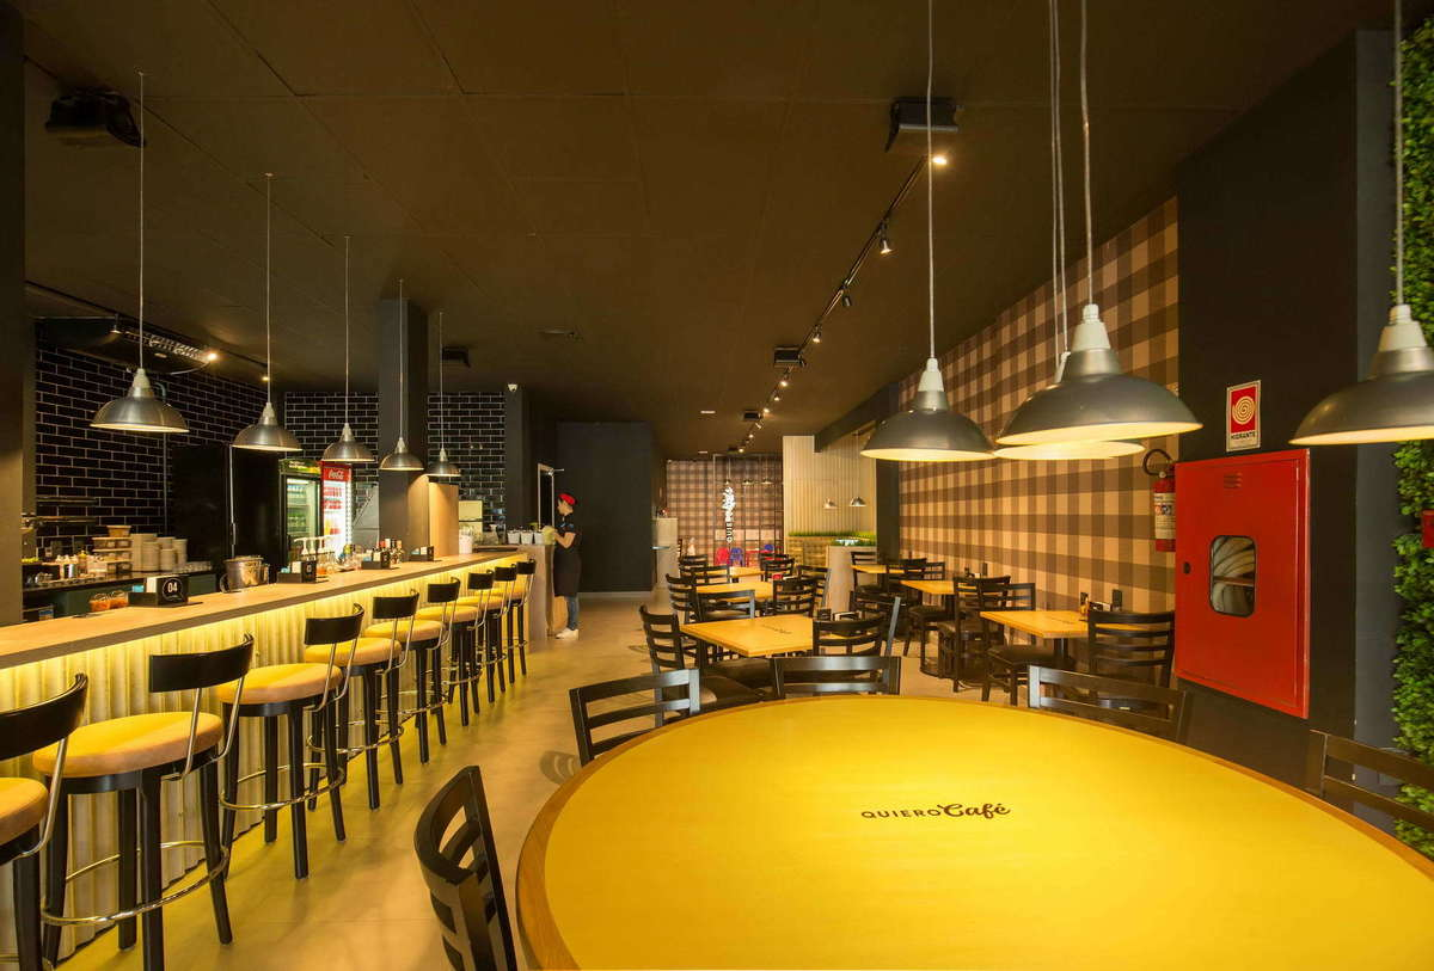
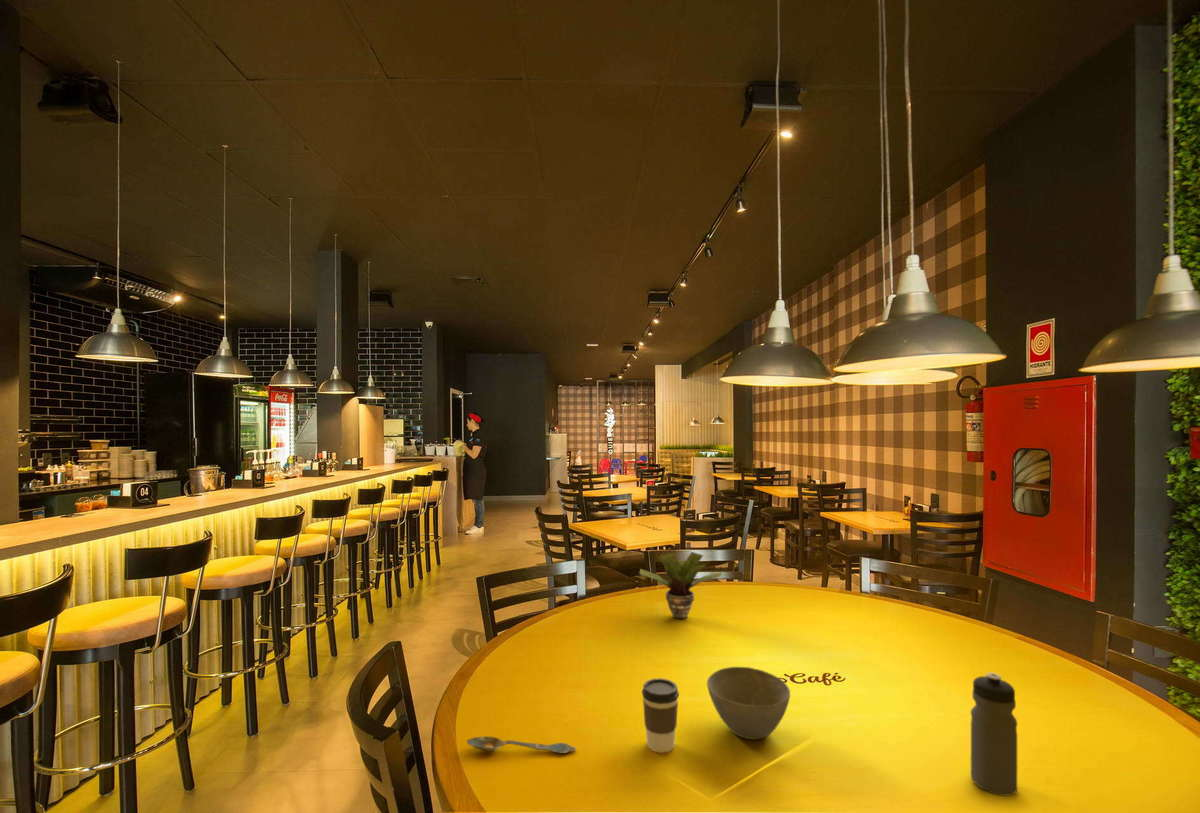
+ potted plant (681, 584)
+ coffee cup (660, 715)
+ bowl (747, 708)
+ spoon (521, 745)
+ water bottle (993, 729)
